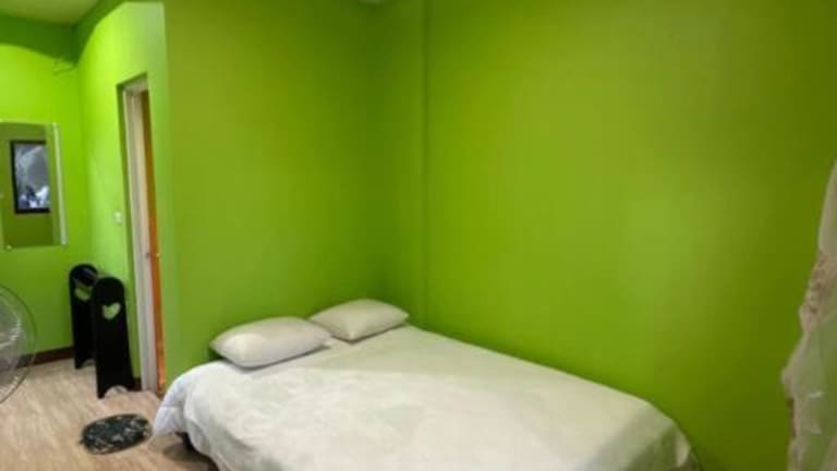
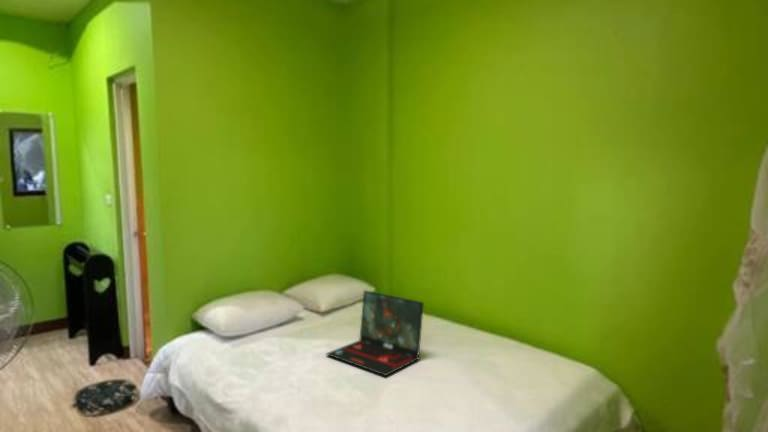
+ laptop (373, 329)
